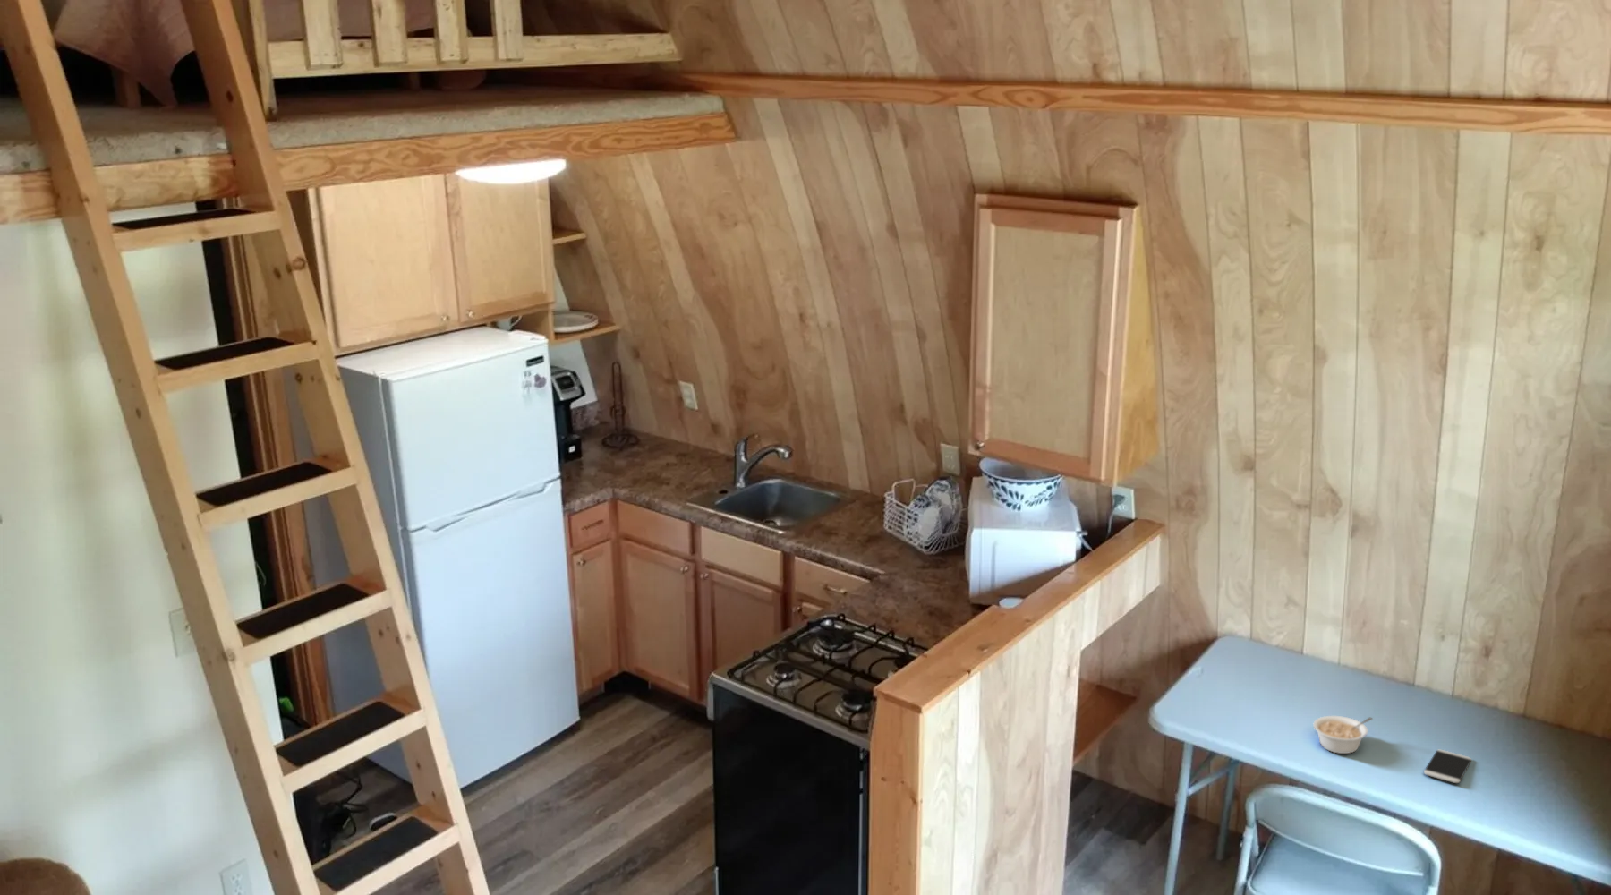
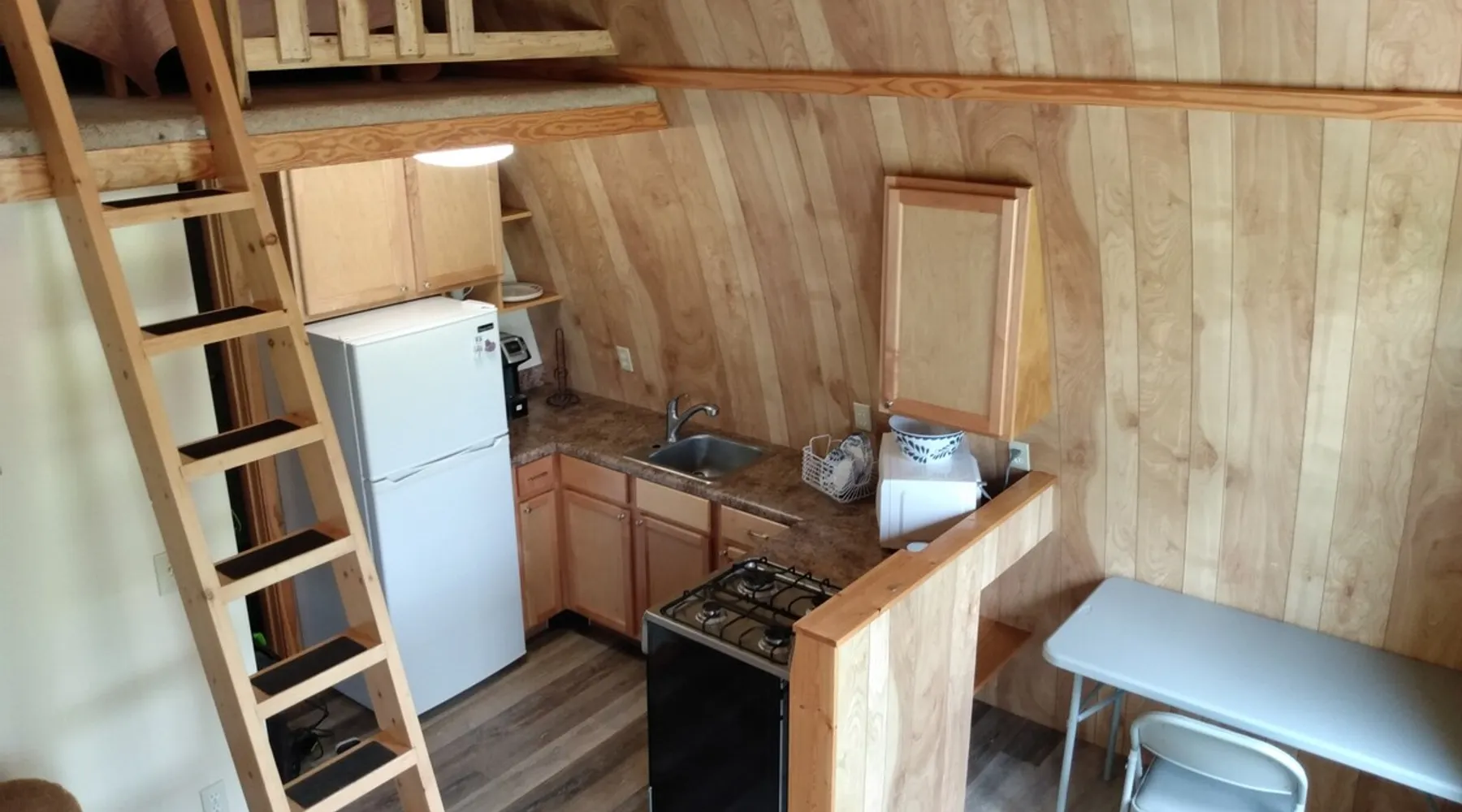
- legume (1340, 733)
- smartphone (1447, 765)
